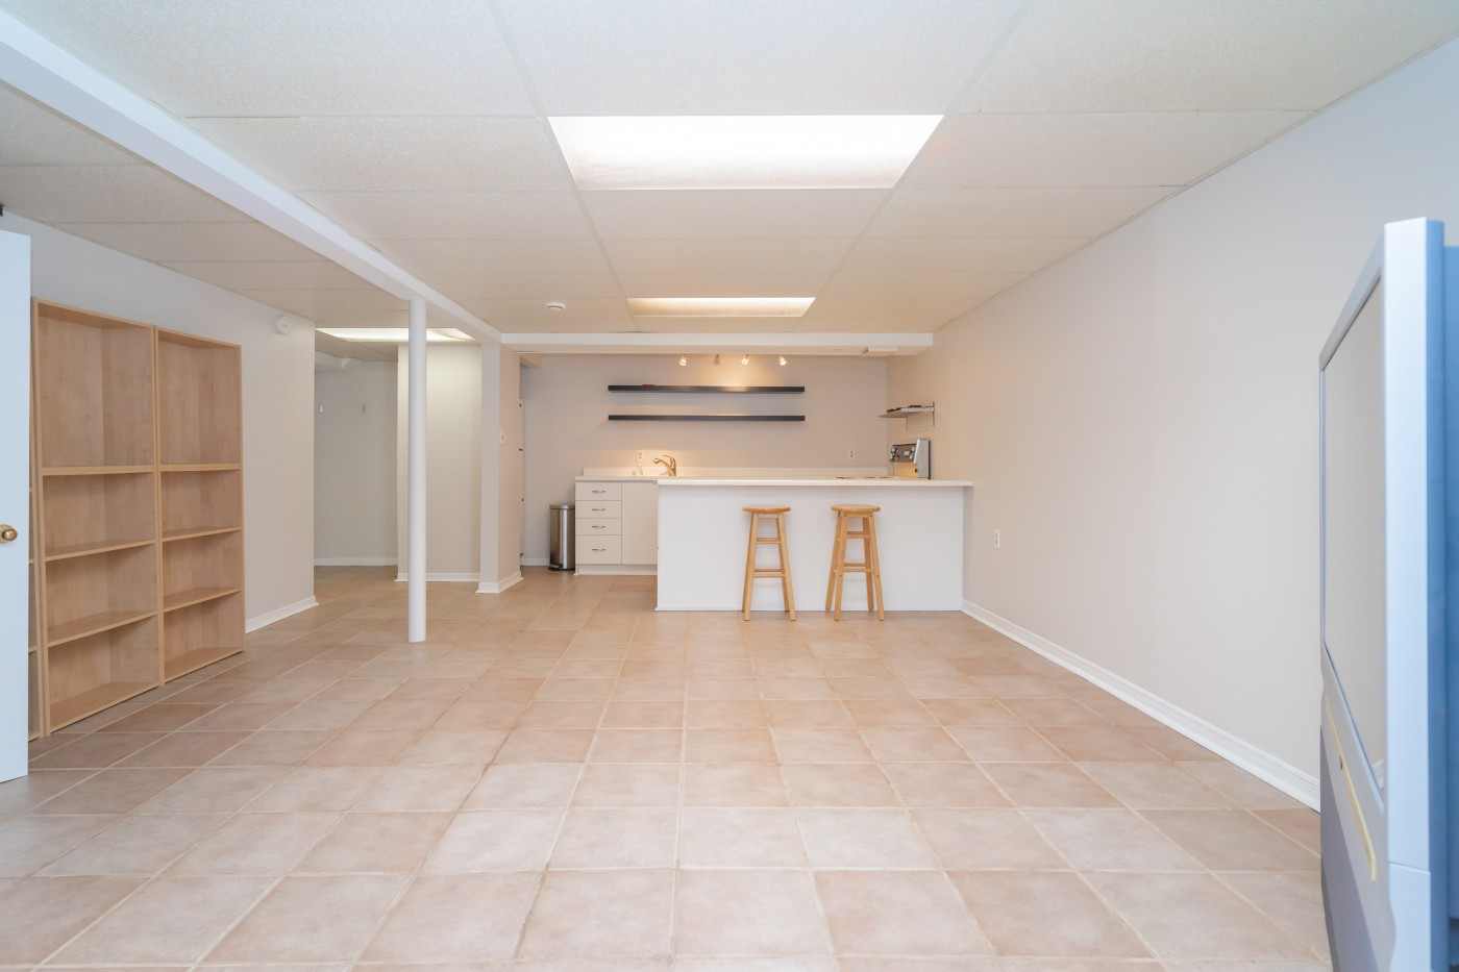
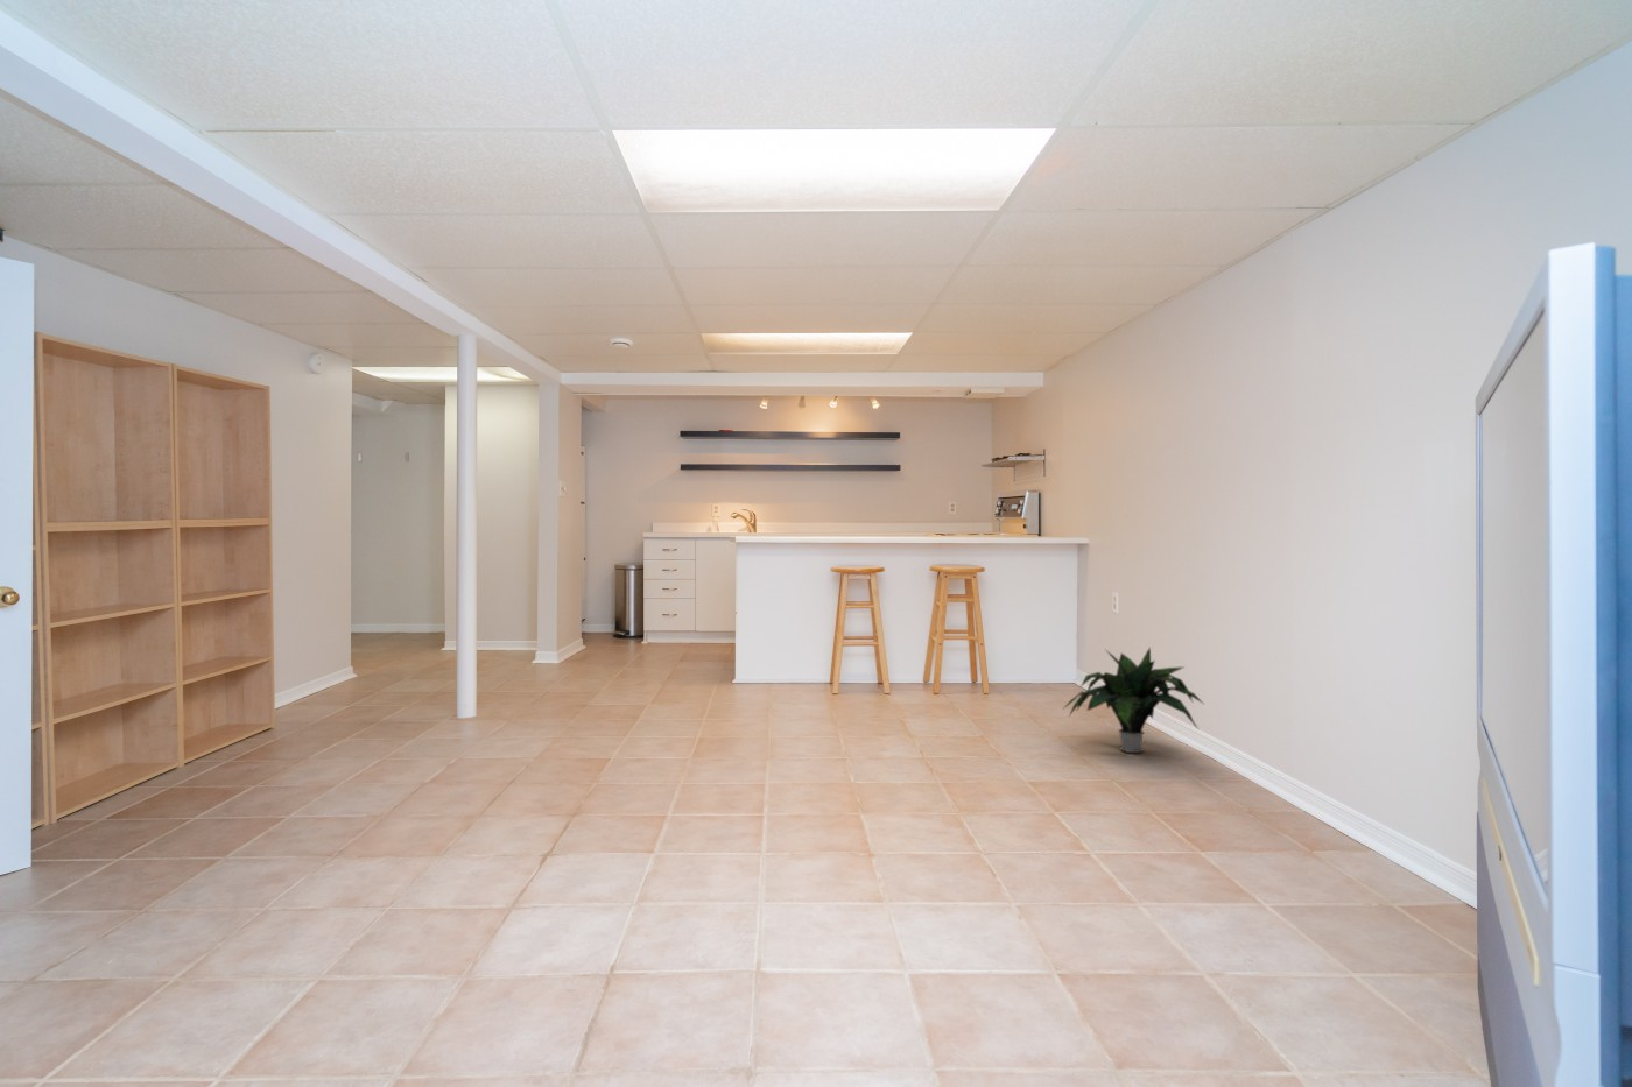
+ potted plant (1131, 698)
